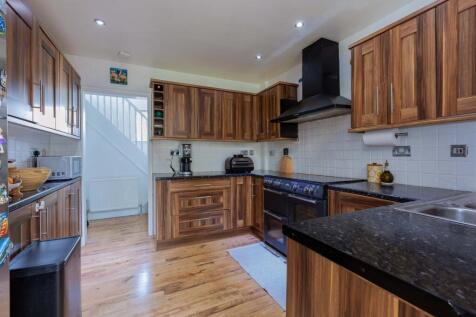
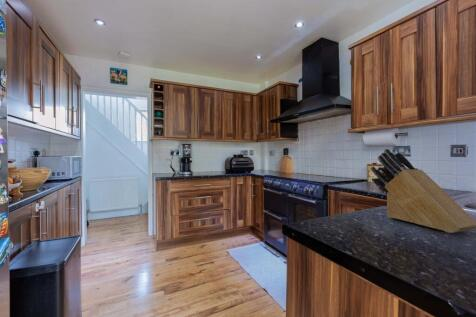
+ knife block (415, 184)
